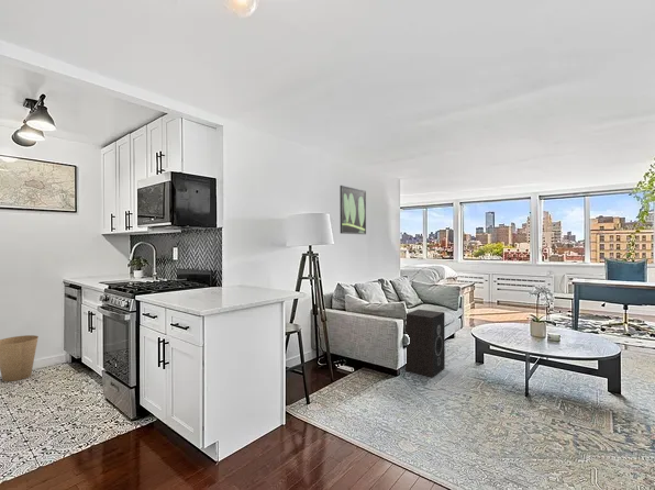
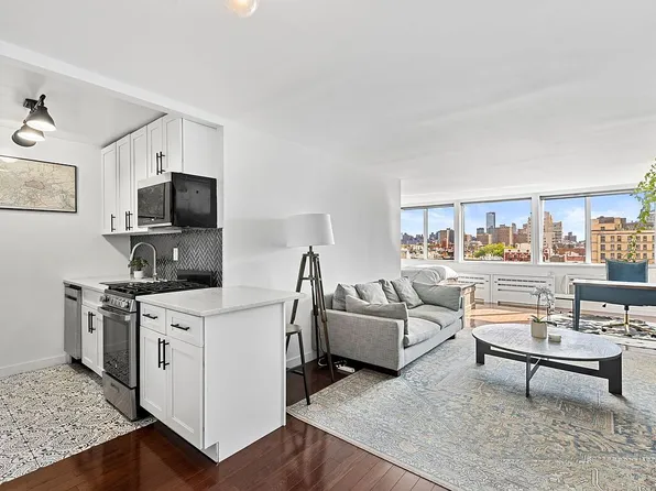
- trash can (16, 358)
- speaker (424, 341)
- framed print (353, 211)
